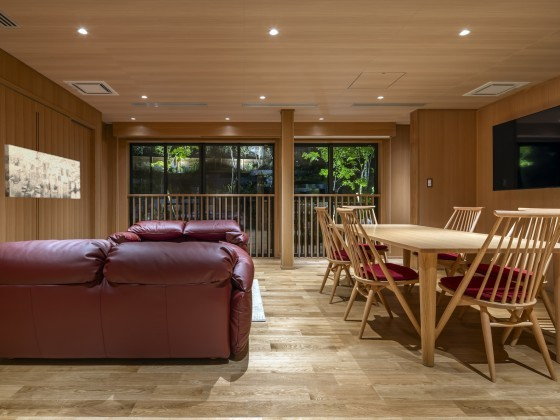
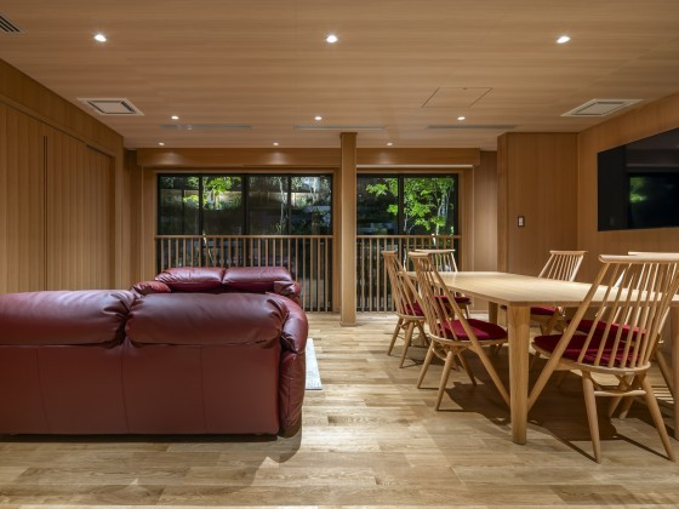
- wall art (48, 176)
